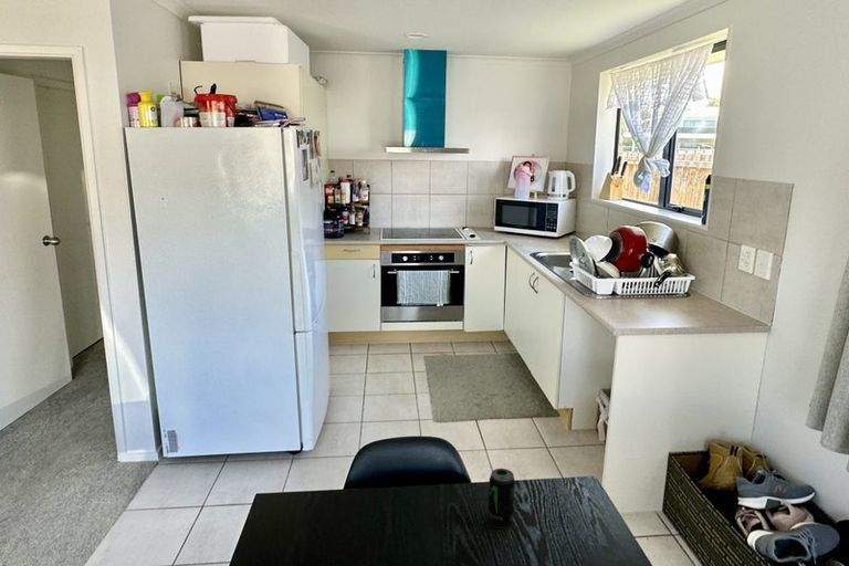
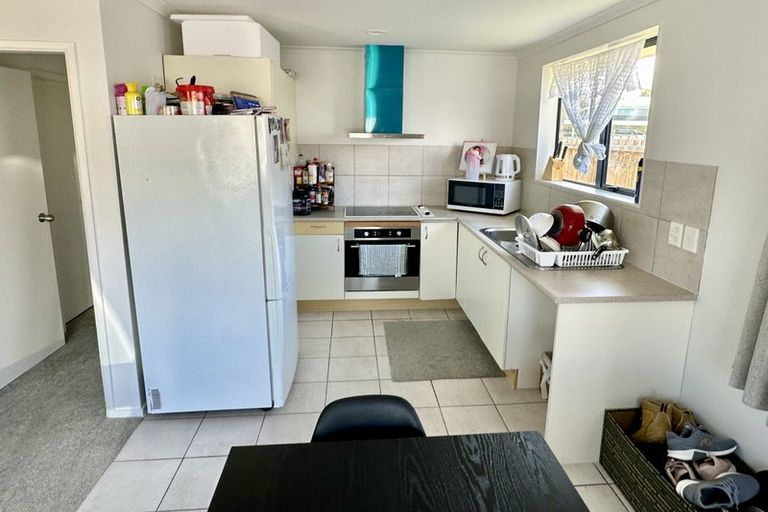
- beverage can (501, 497)
